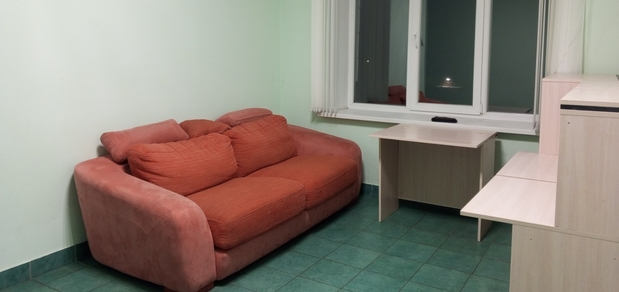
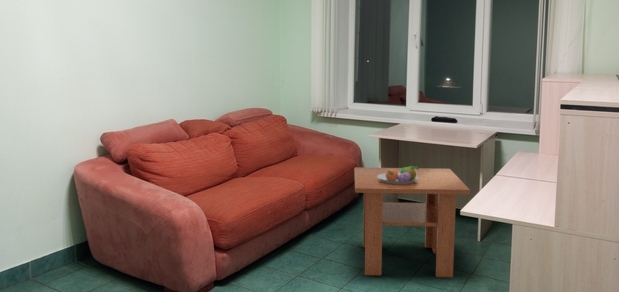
+ fruit bowl (399, 173)
+ coffee table (405, 219)
